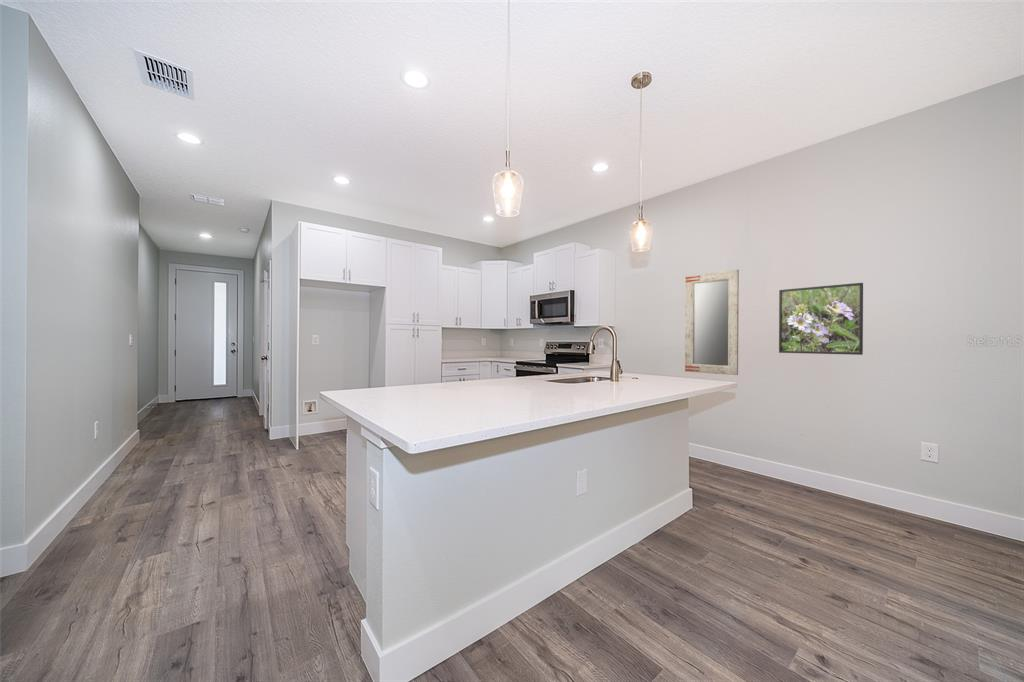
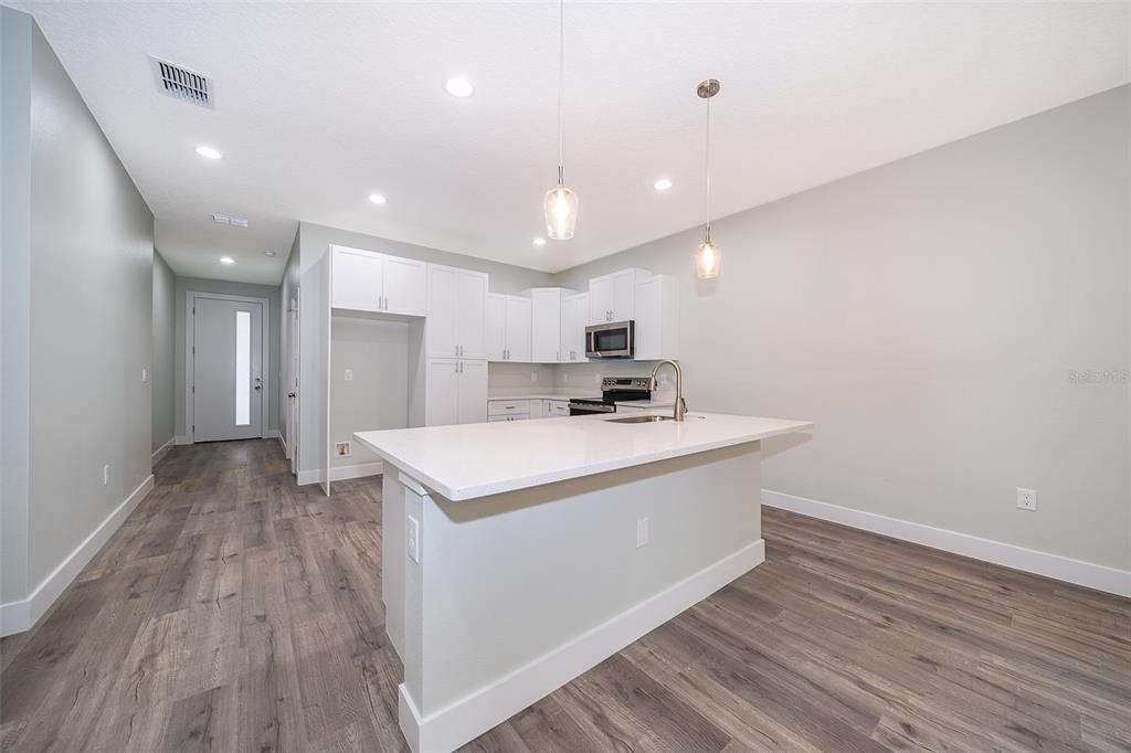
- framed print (818, 320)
- home mirror (710, 323)
